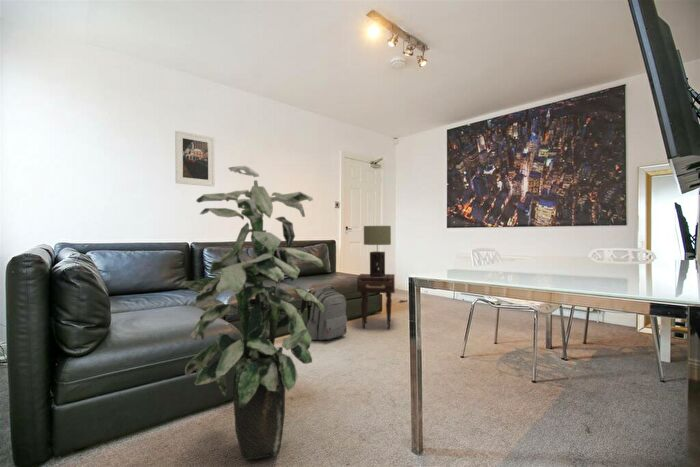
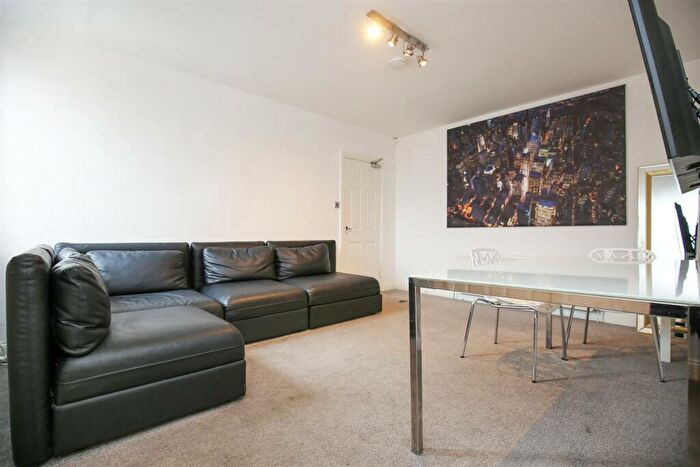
- table lamp (377, 250)
- backpack (325, 309)
- nightstand (367, 302)
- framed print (195, 159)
- indoor plant (253, 306)
